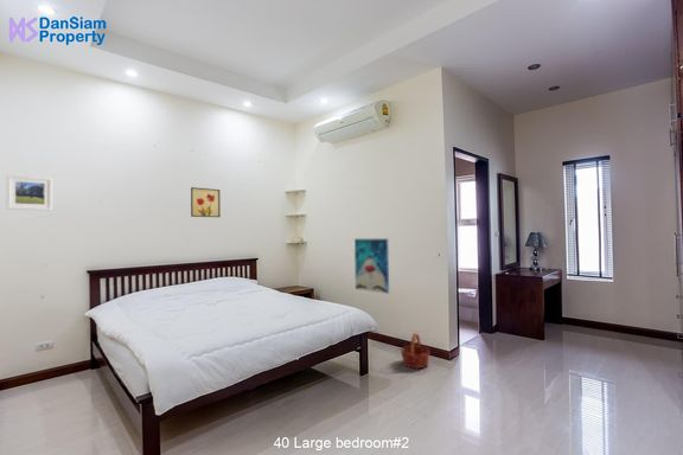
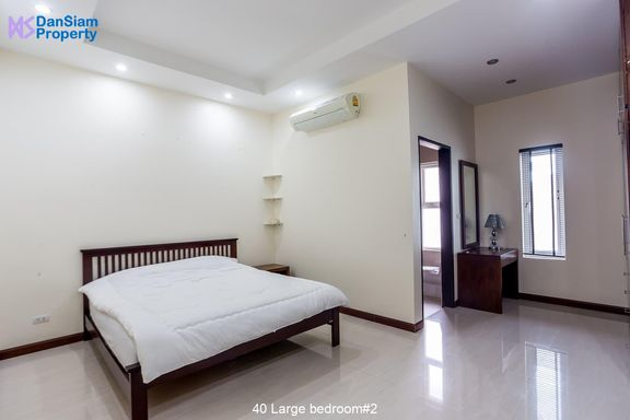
- wall art (205, 203)
- basket (415, 348)
- wall art (371, 264)
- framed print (30, 193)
